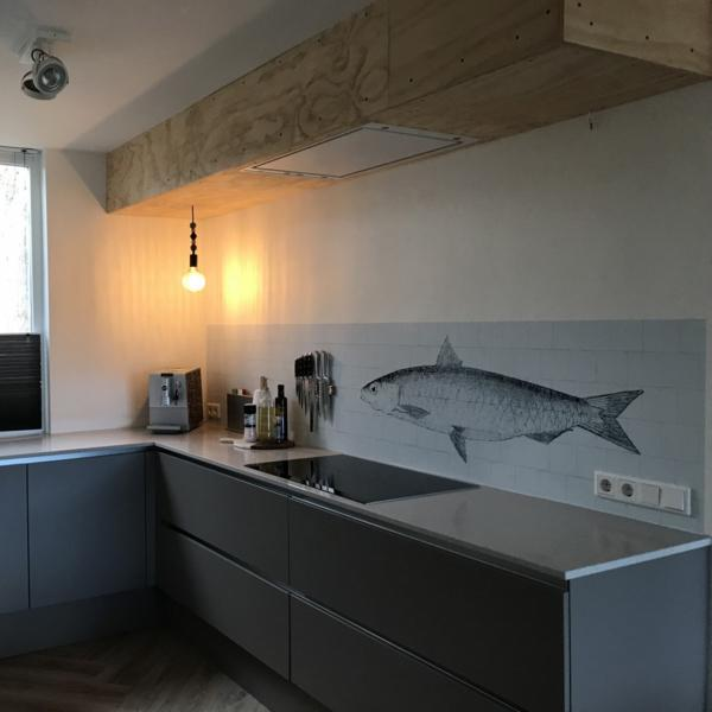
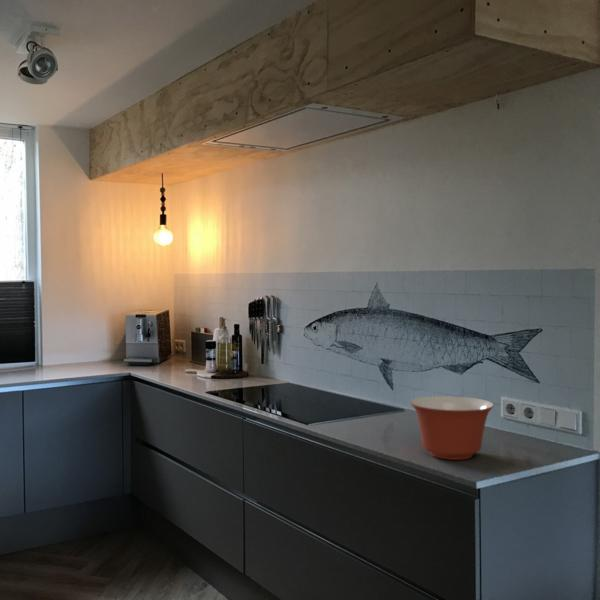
+ mixing bowl (451, 428)
